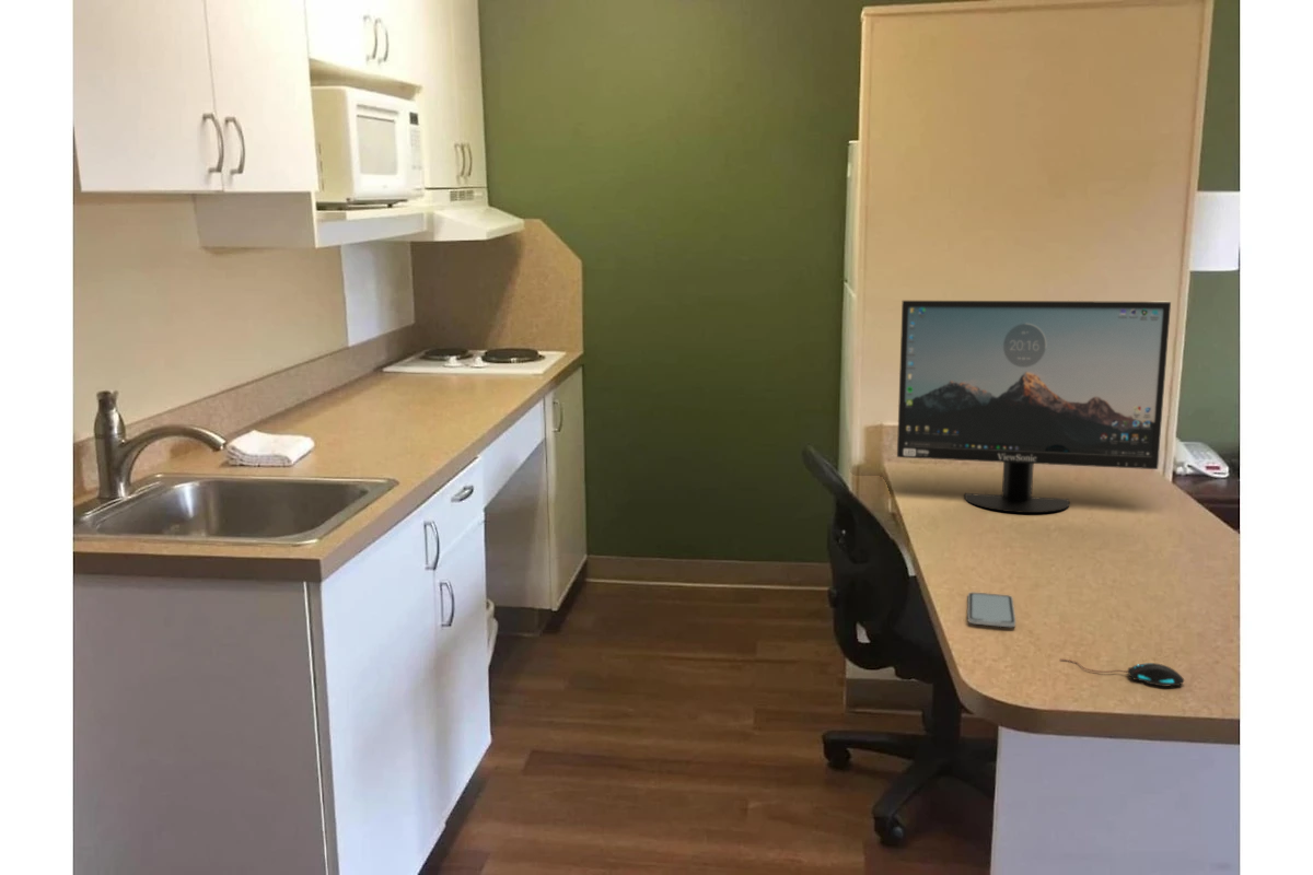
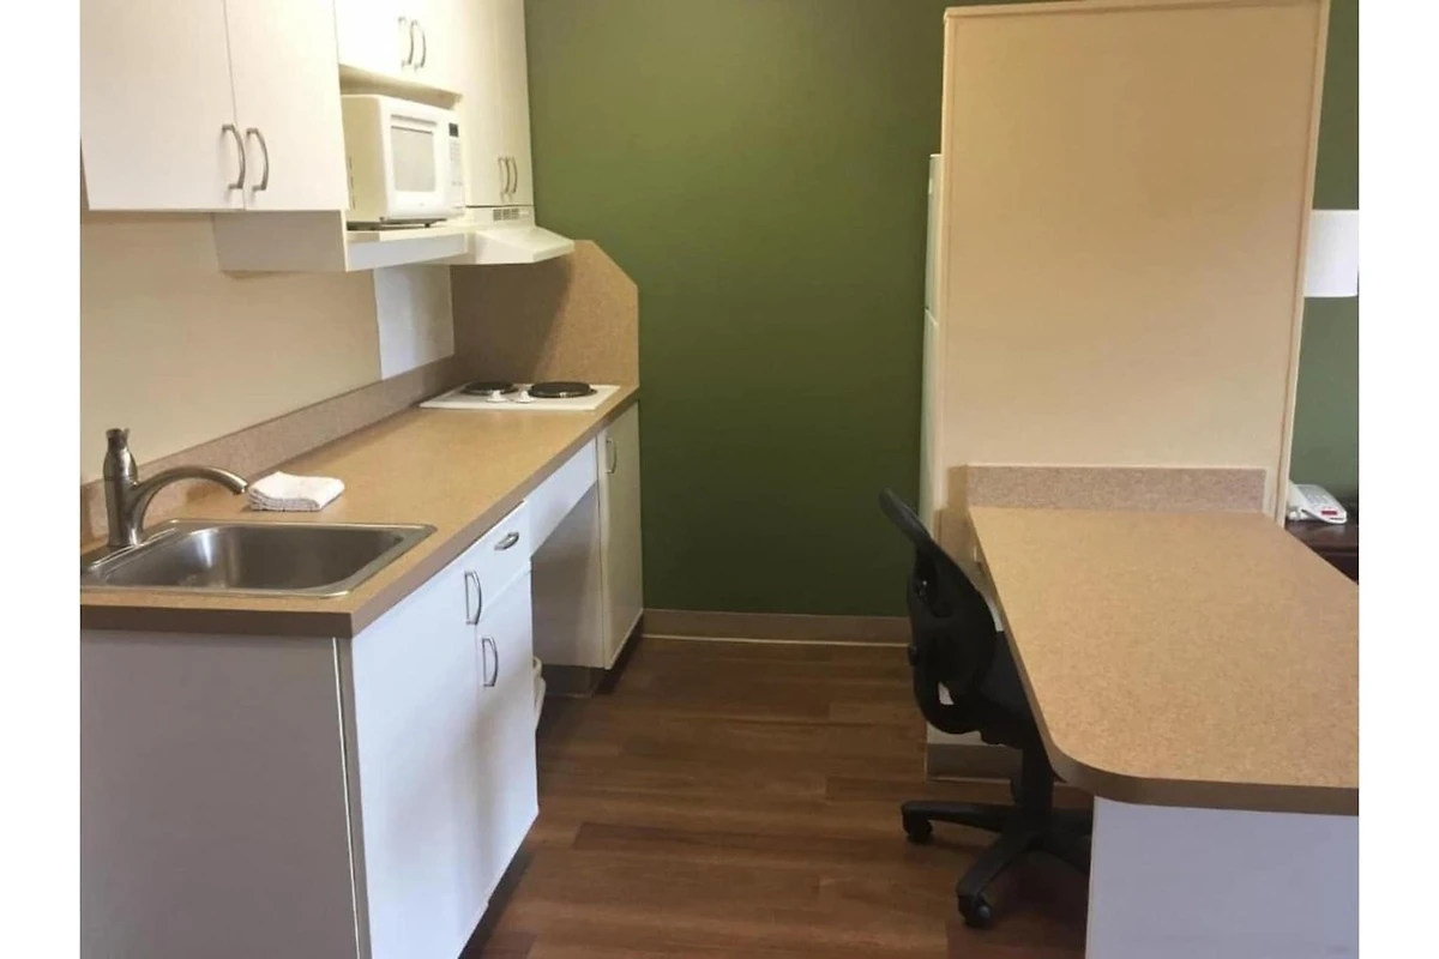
- mouse (1123, 670)
- monitor (1025, 405)
- smartphone (990, 608)
